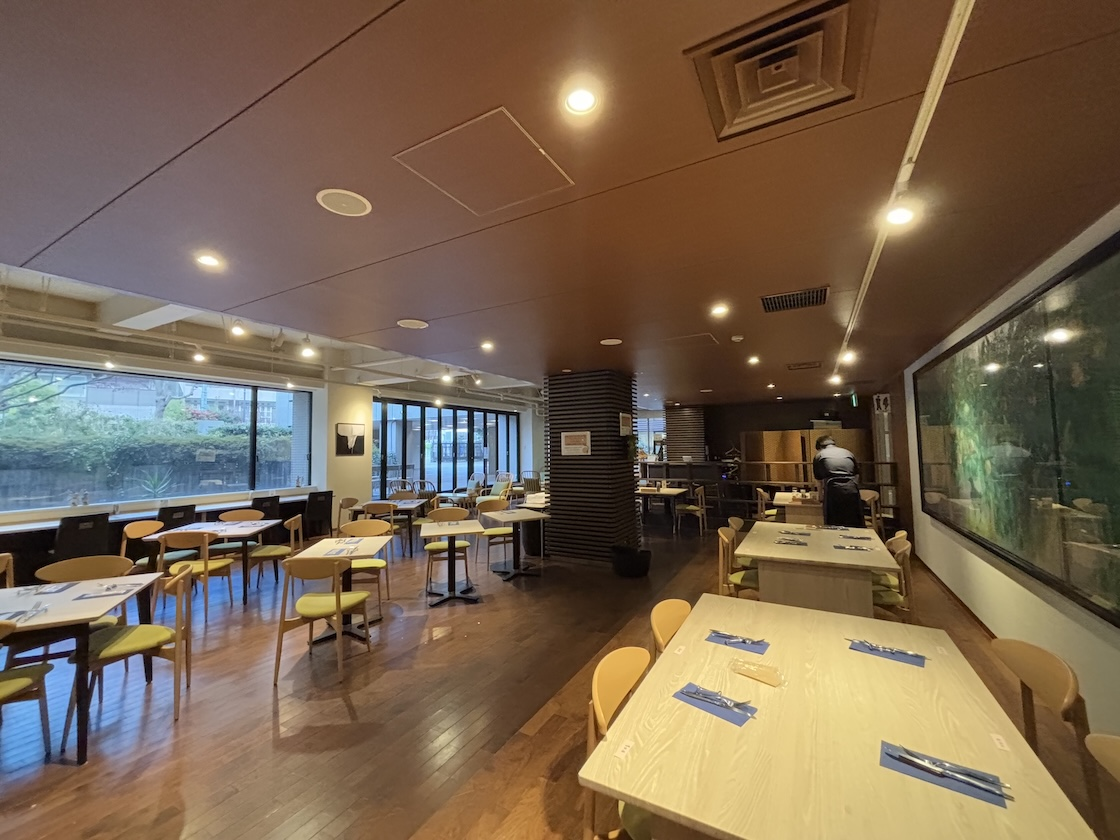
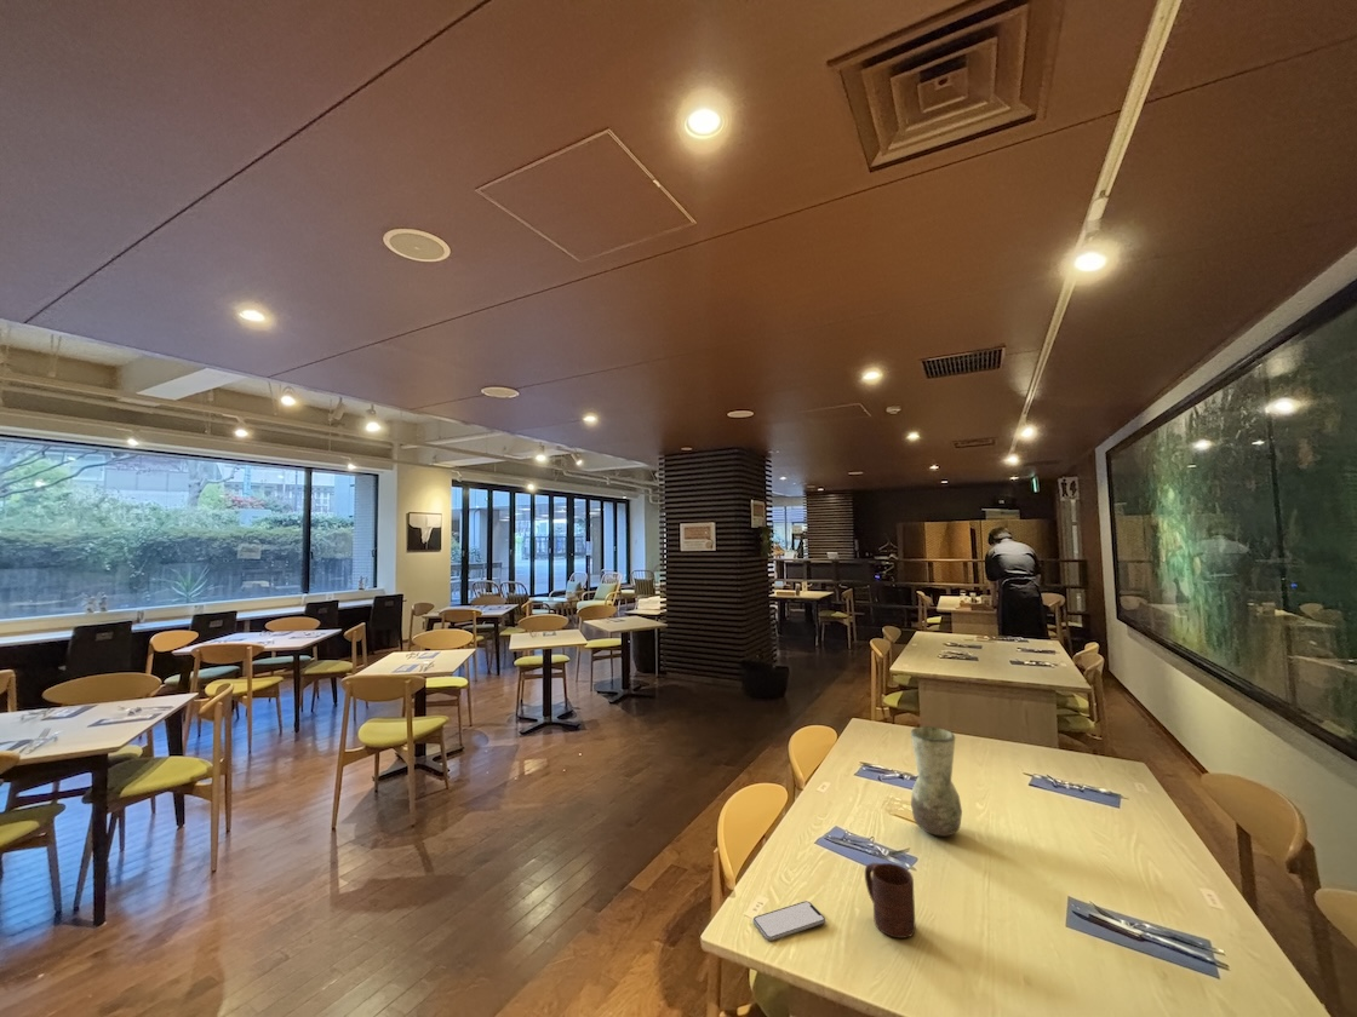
+ vase (934, 781)
+ smartphone (789, 920)
+ cup (887, 897)
